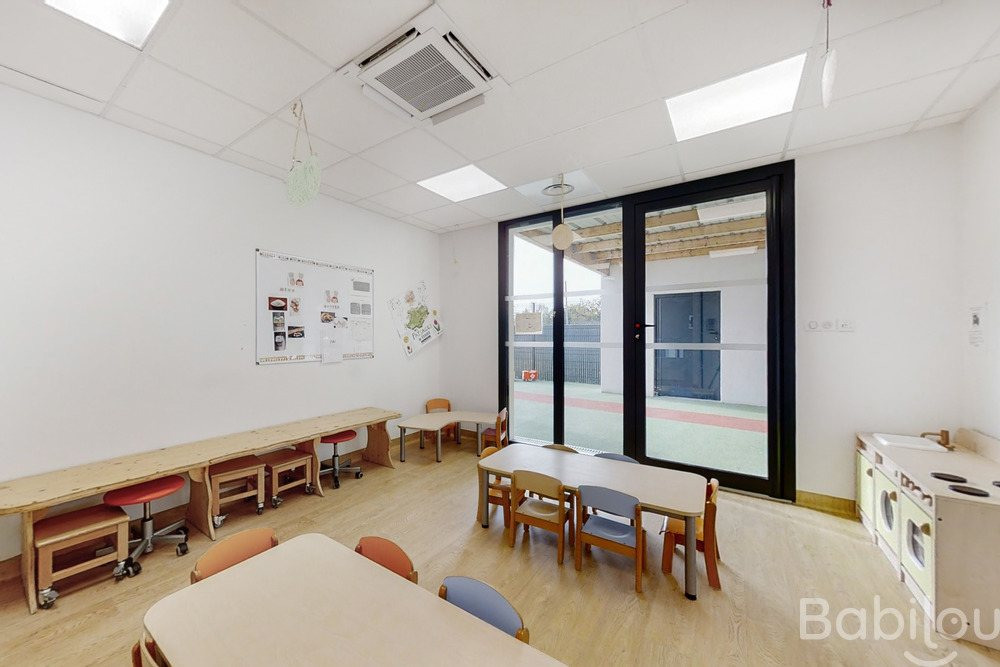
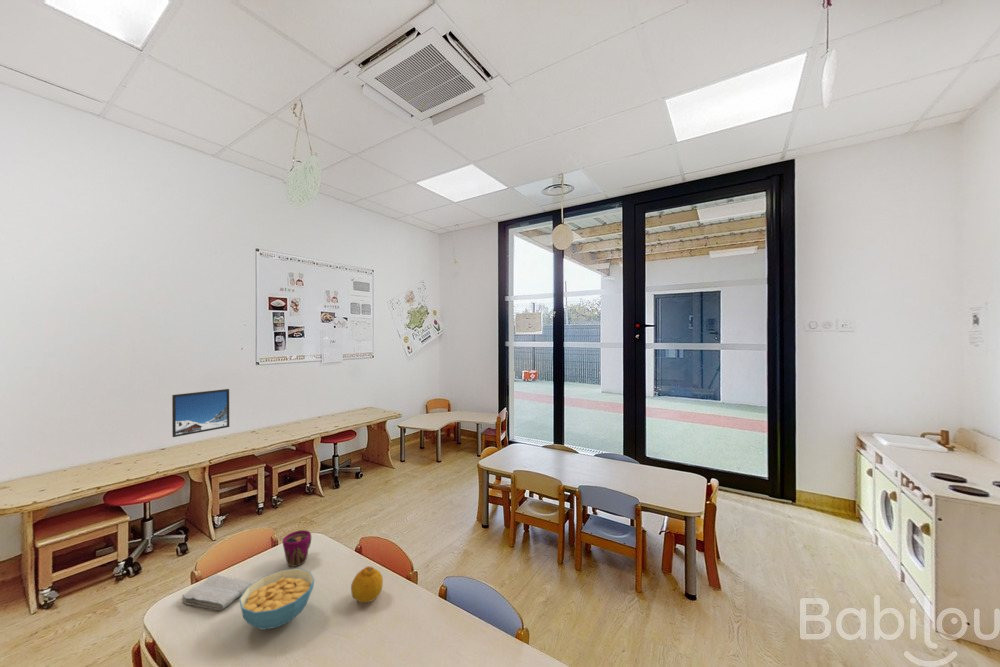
+ fruit (367, 583)
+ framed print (202, 411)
+ cup (299, 547)
+ cereal bowl (278, 604)
+ washcloth (217, 590)
